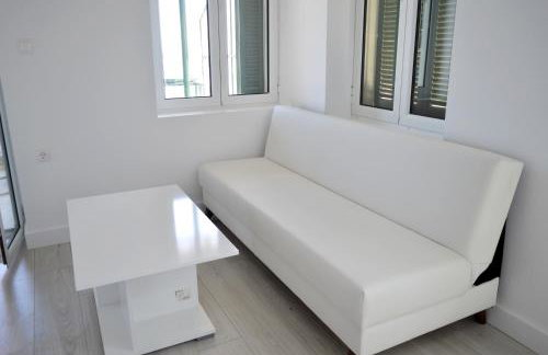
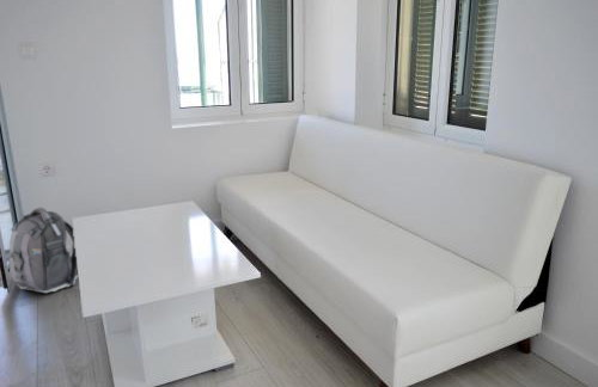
+ backpack (43, 246)
